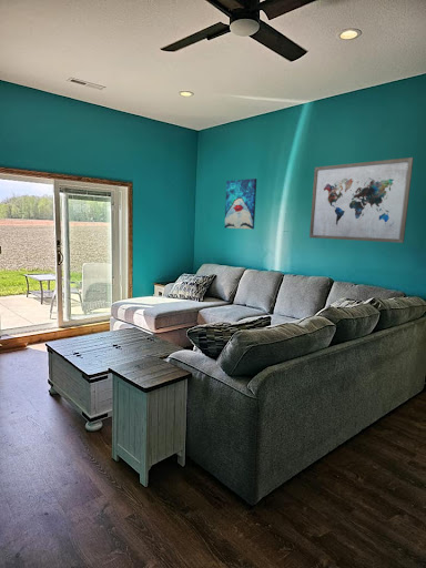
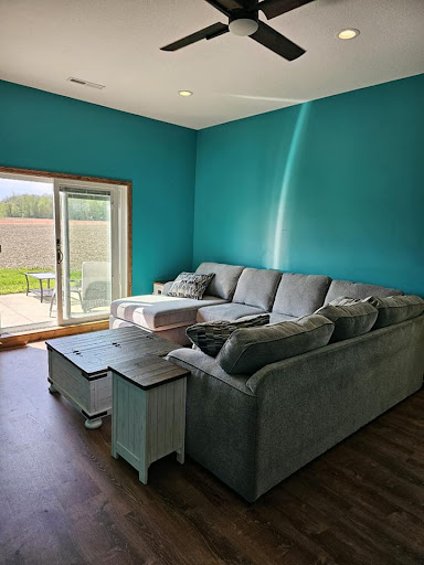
- wall art (355, 202)
- wall art (240, 204)
